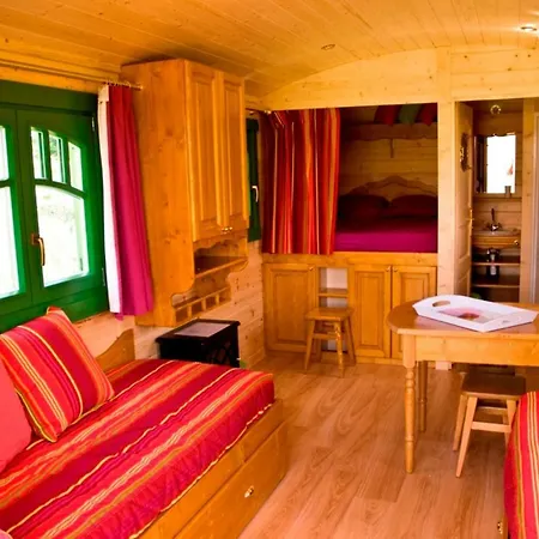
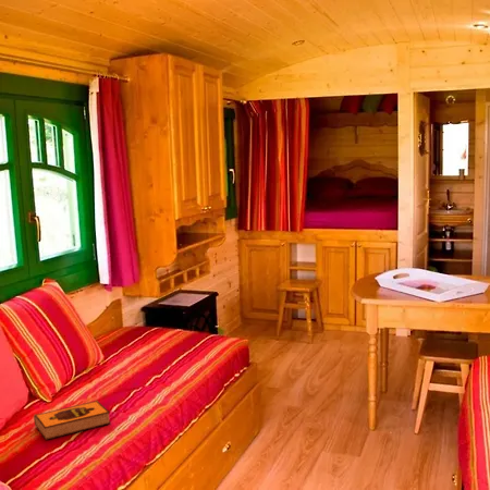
+ hardback book (72, 418)
